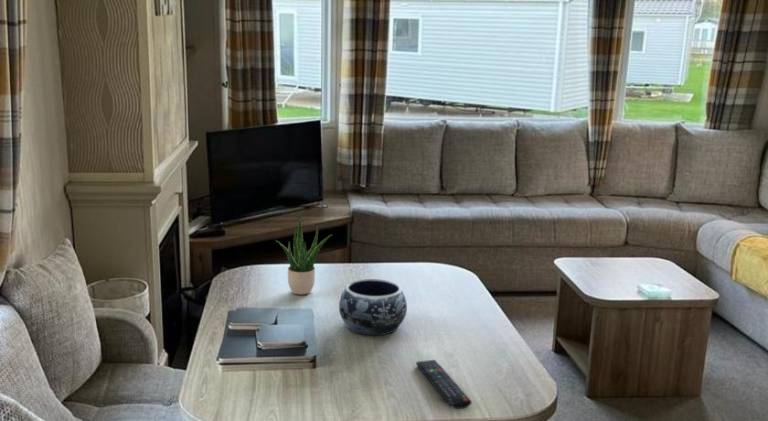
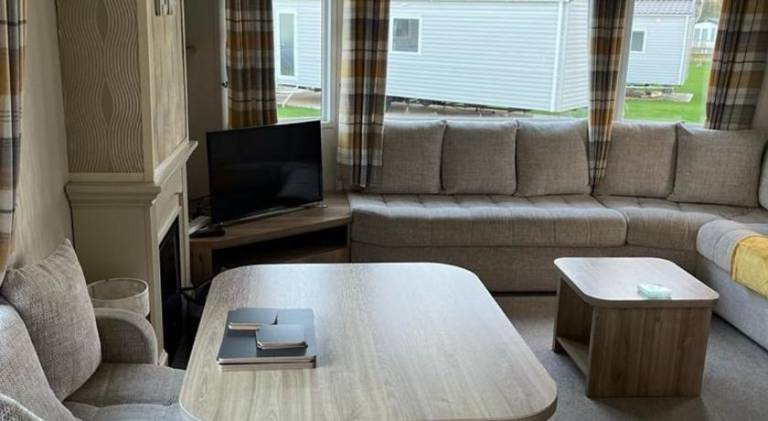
- potted plant (302, 254)
- remote control (442, 383)
- decorative bowl (373, 306)
